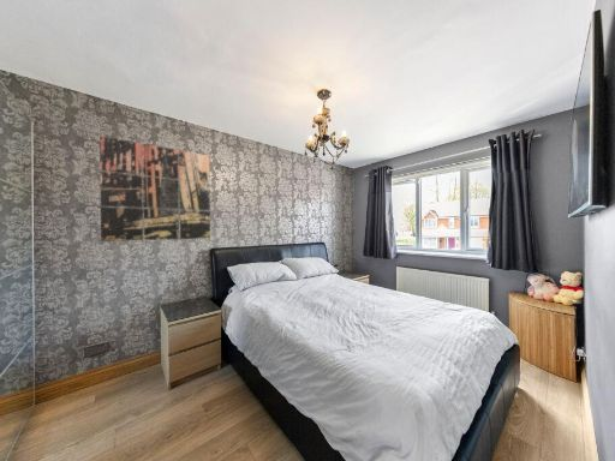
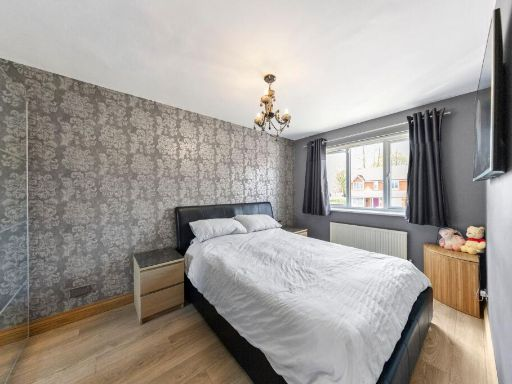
- wall art (161, 193)
